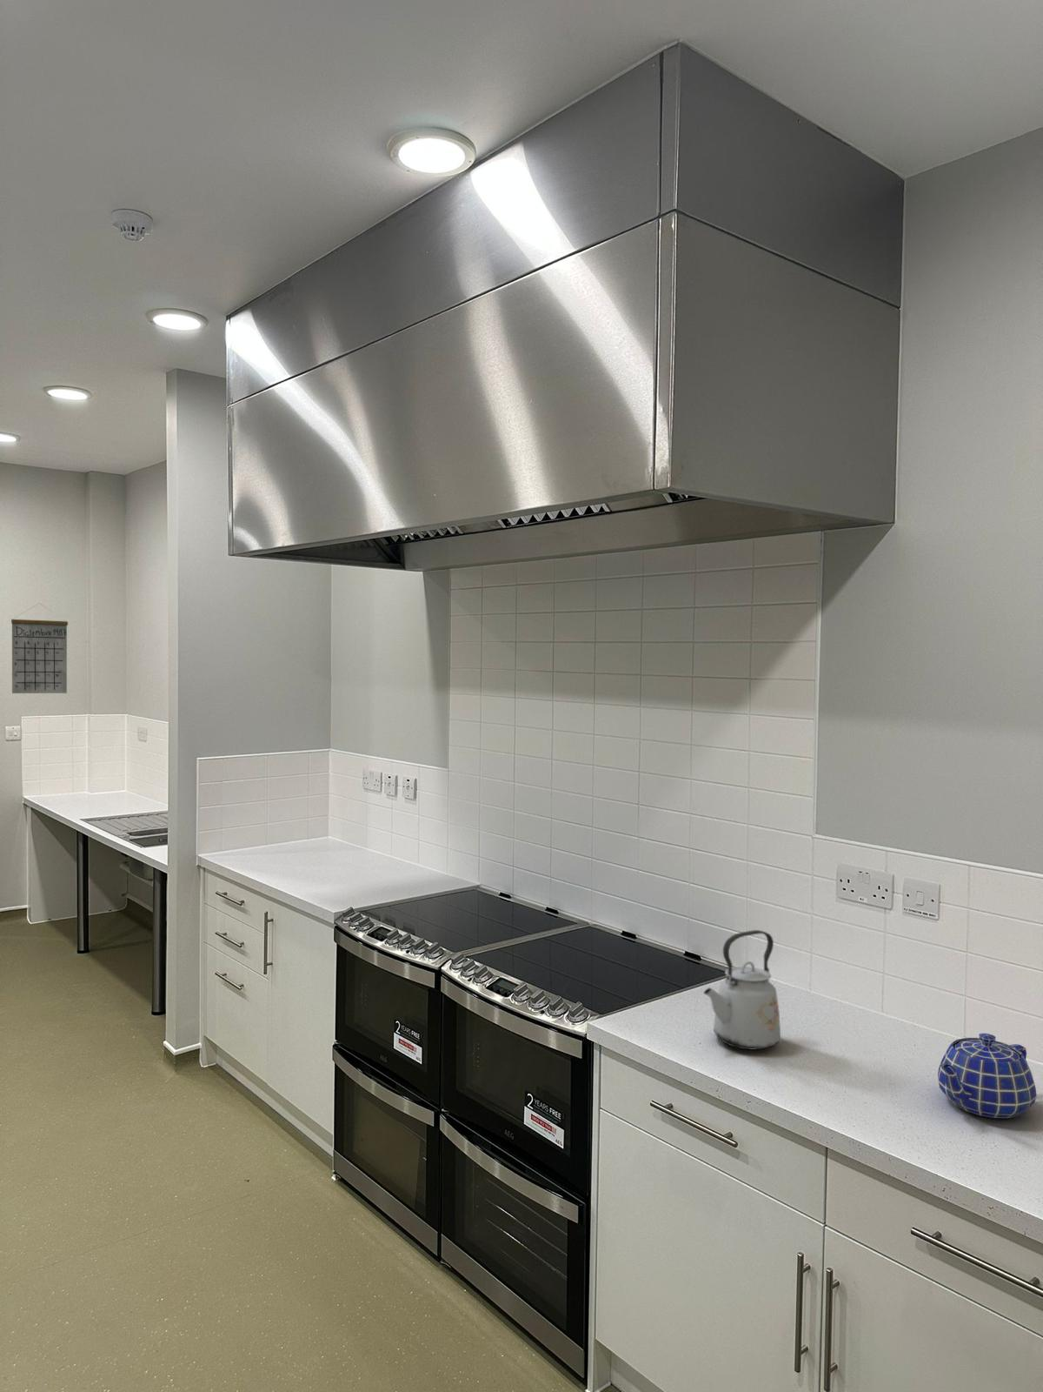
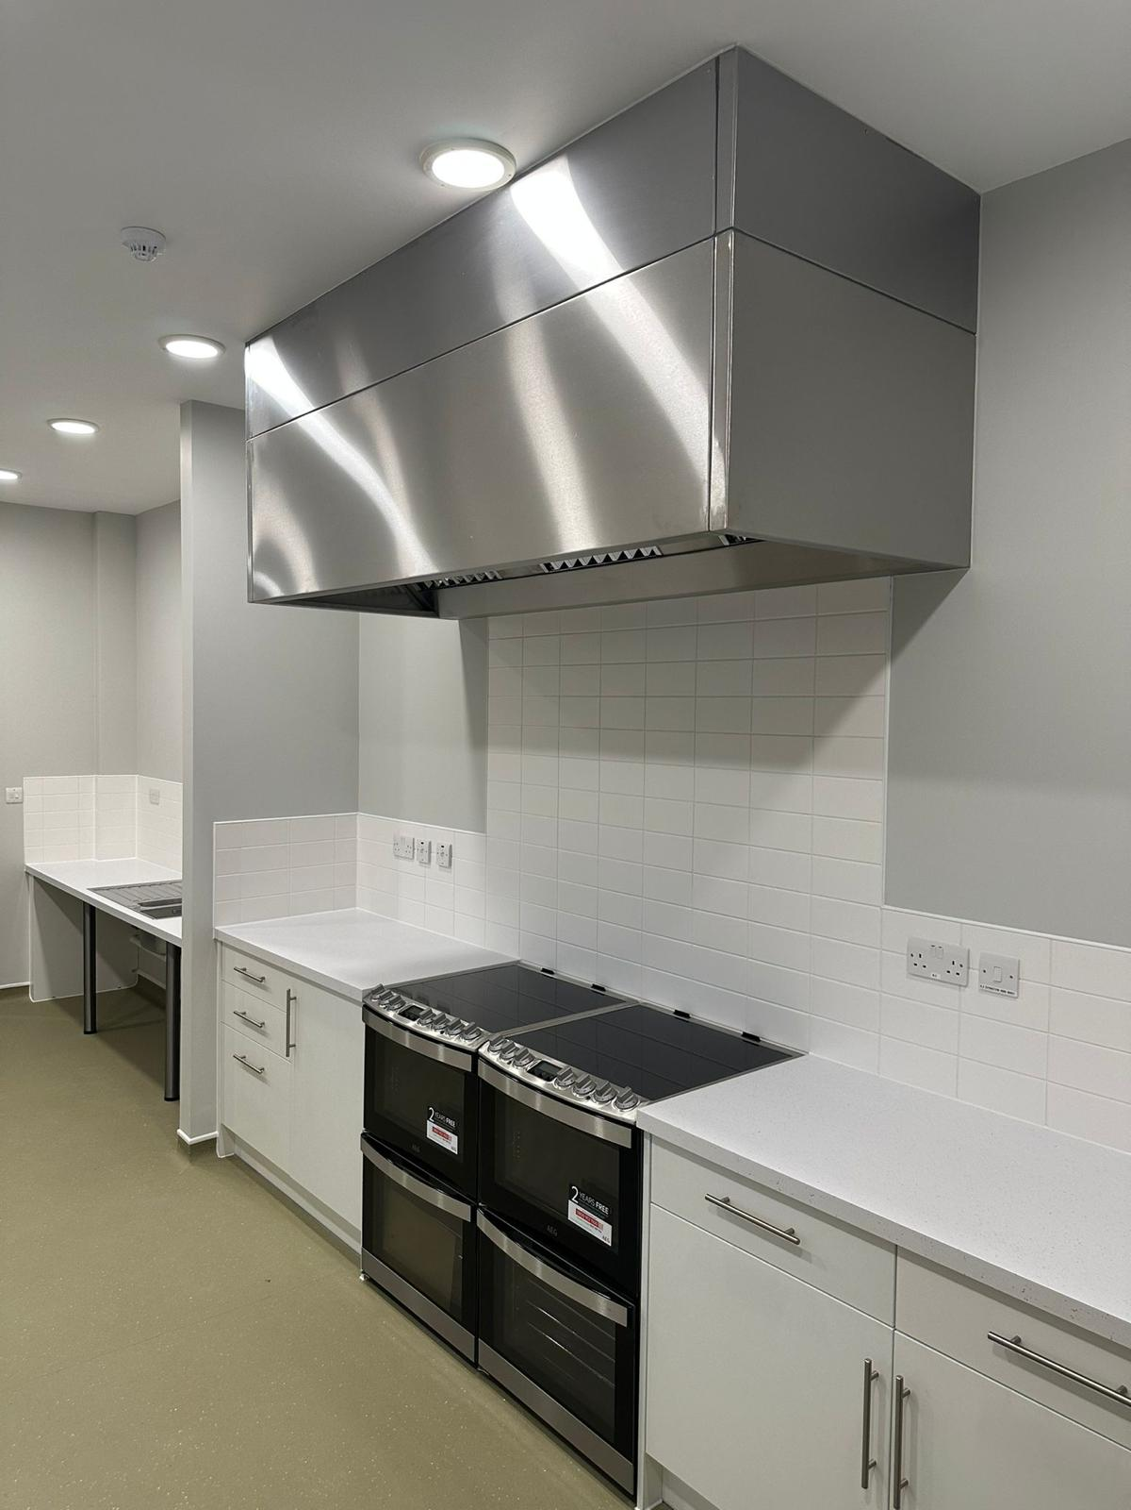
- teapot (983, 1071)
- calendar (39, 648)
- kettle (738, 989)
